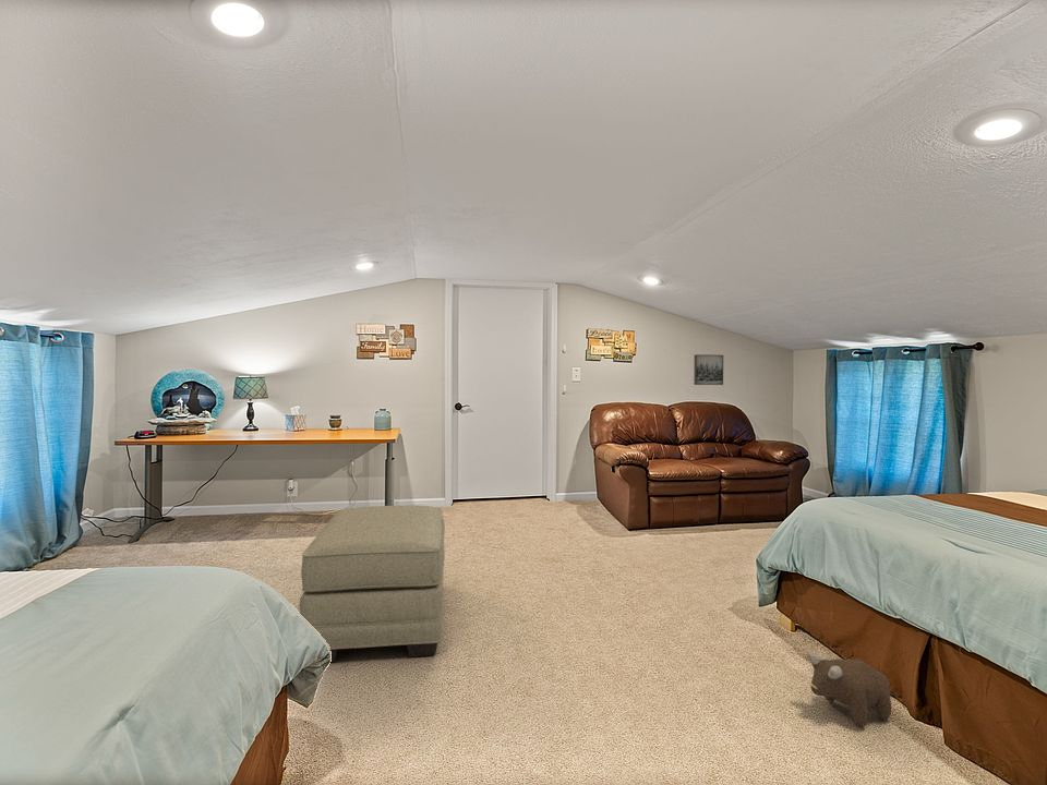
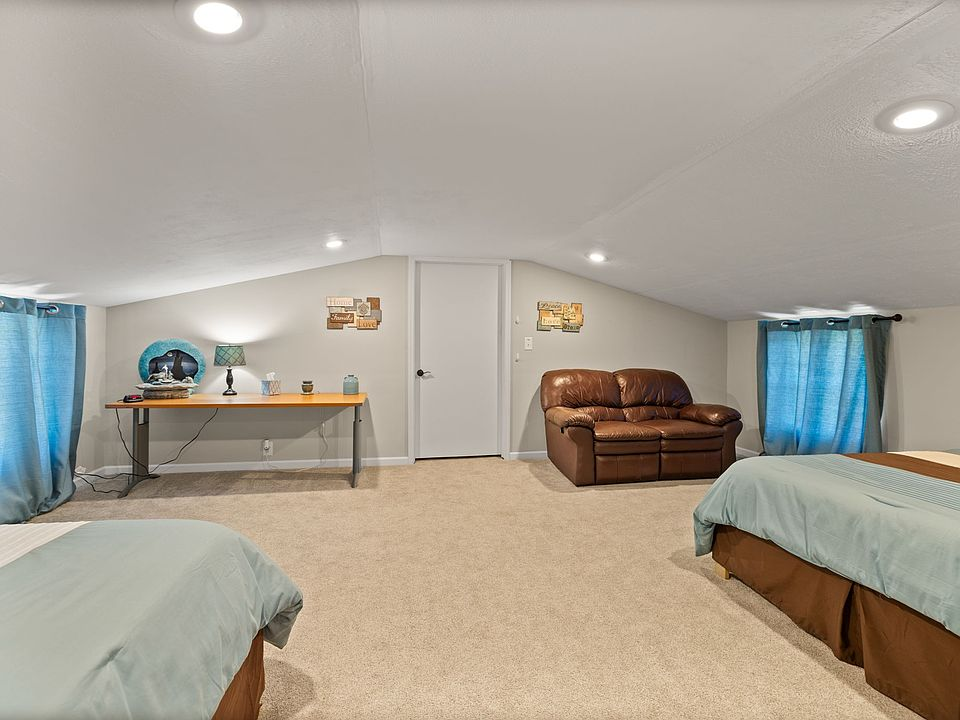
- wall art (708, 370)
- plush toy (849, 686)
- ottoman (383, 569)
